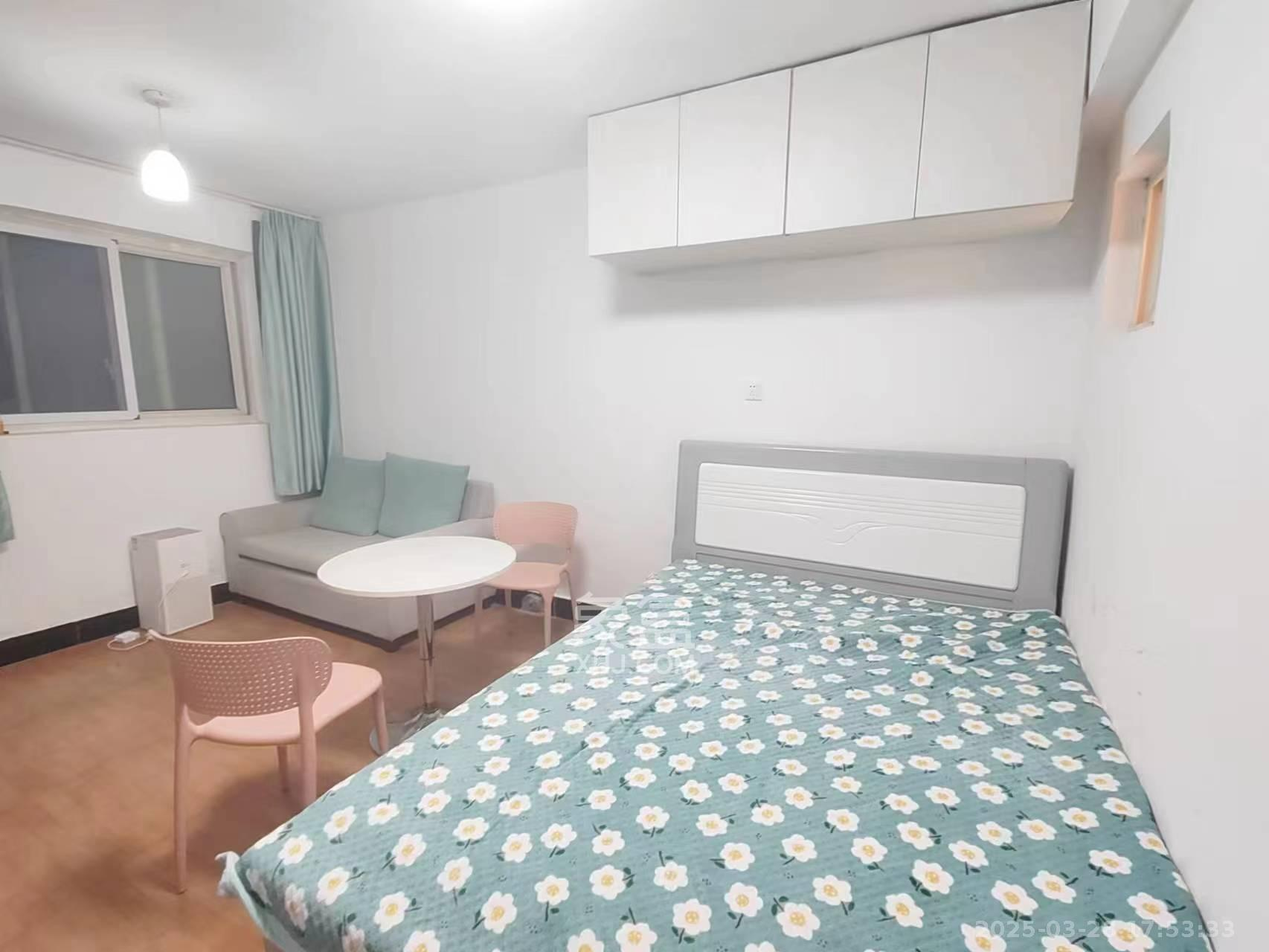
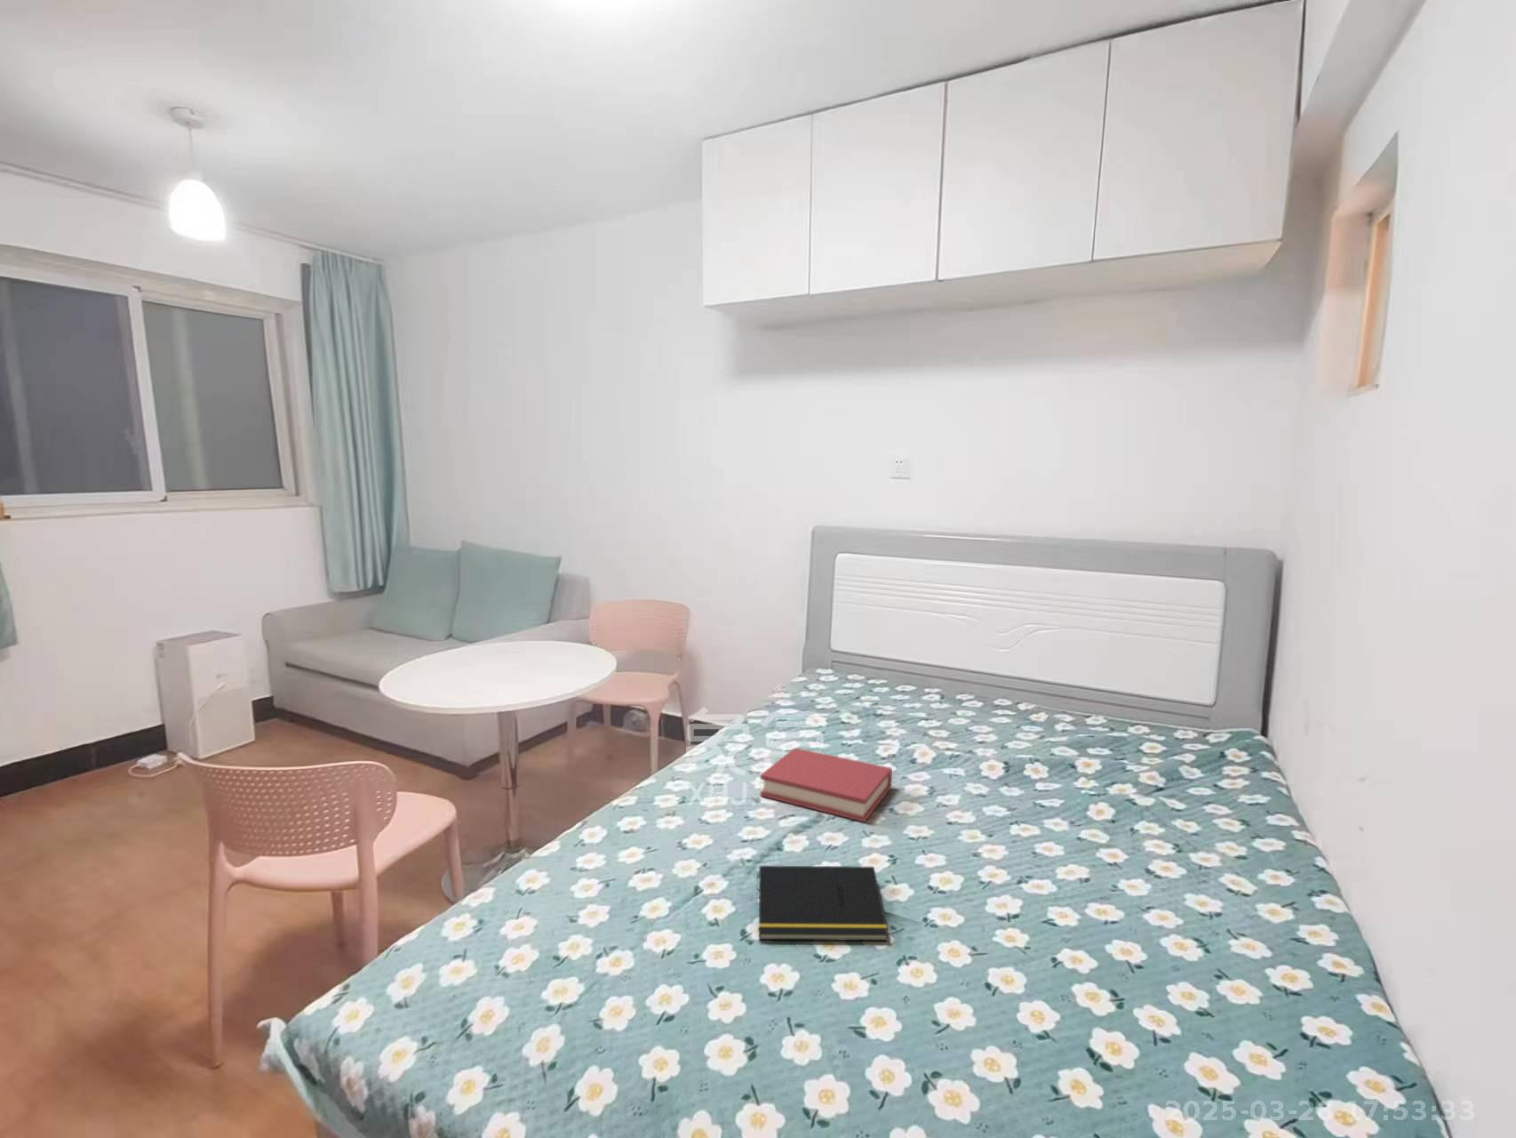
+ notepad (820, 900)
+ hardback book (827, 781)
